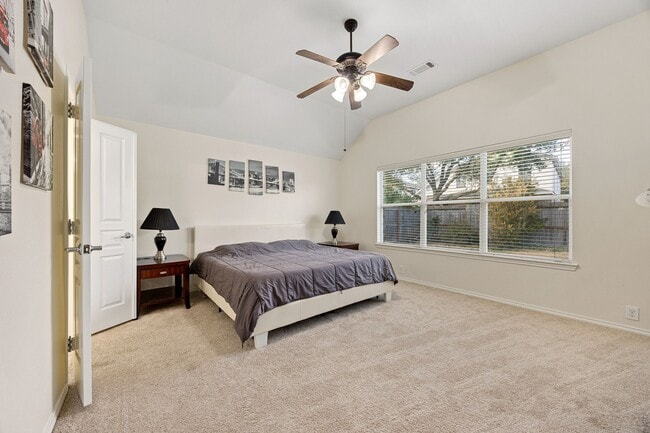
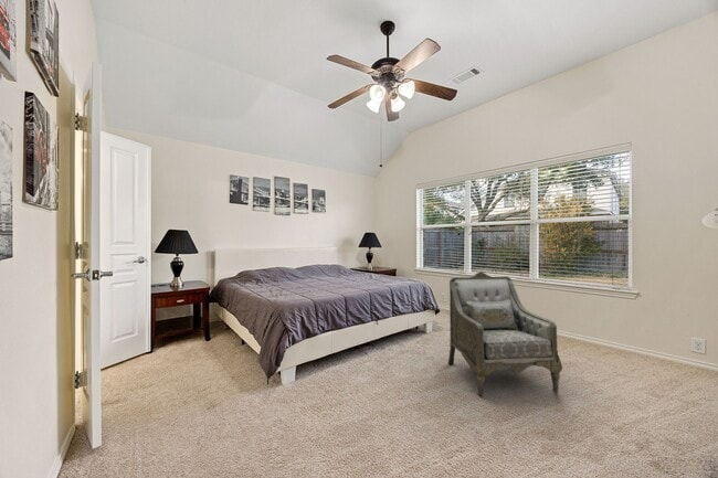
+ armchair (497, 326)
